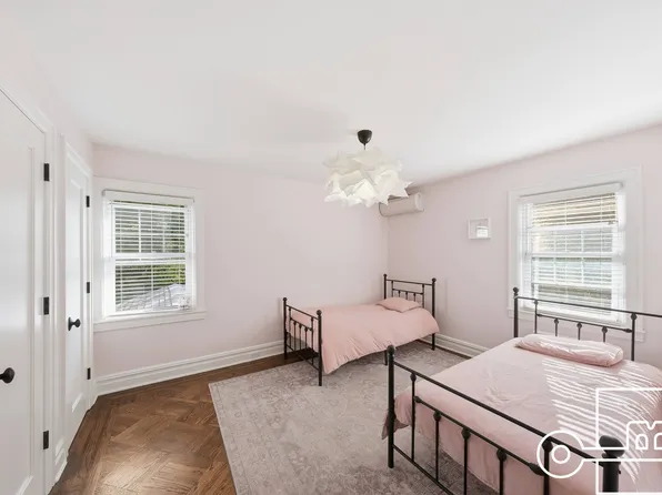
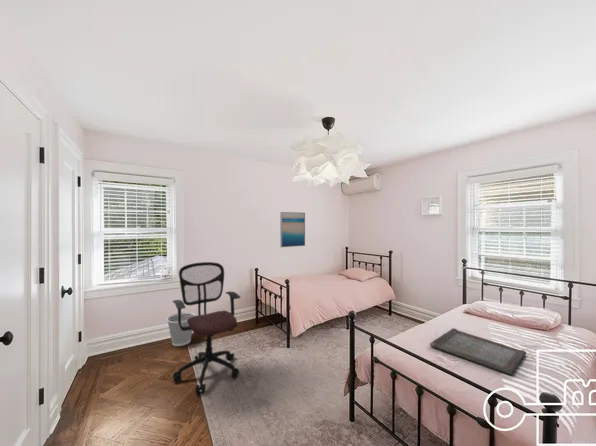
+ wastebasket (180, 329)
+ office chair (207, 318)
+ wall art (293, 229)
+ serving tray (476, 348)
